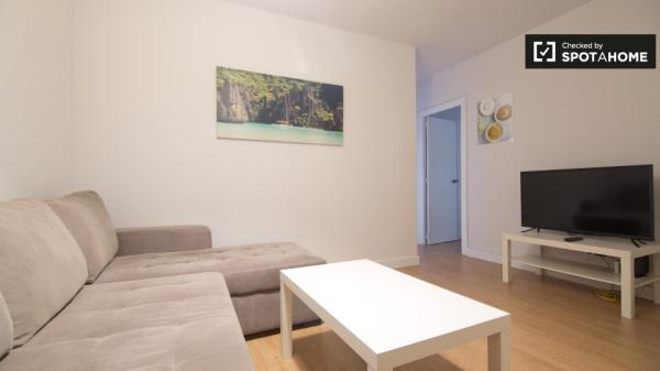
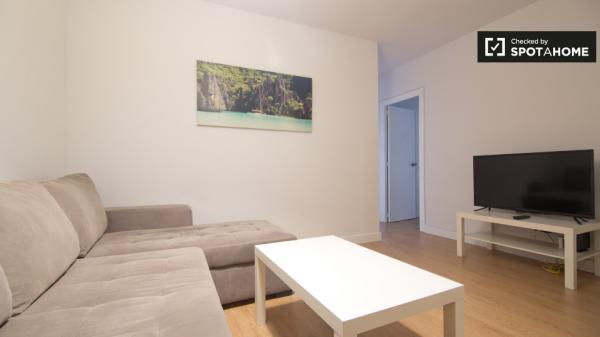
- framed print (494, 120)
